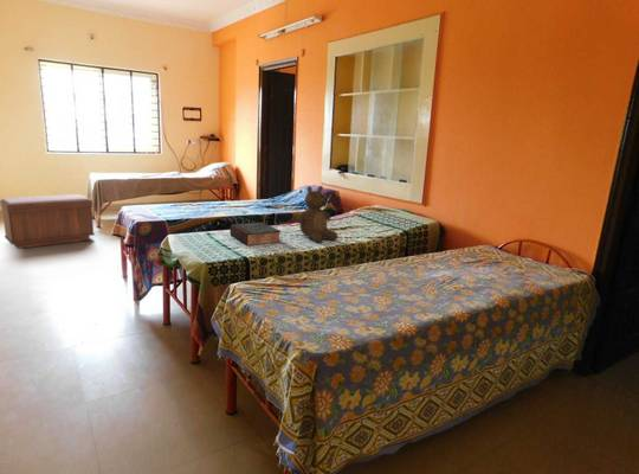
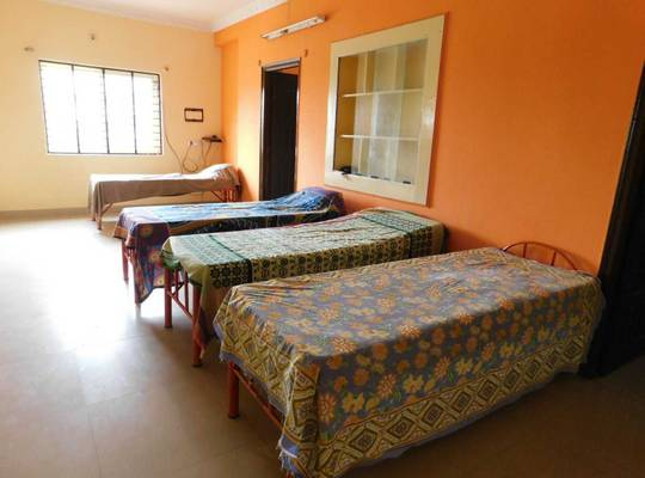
- bench (49, 219)
- book (254, 233)
- teddy bear (318, 212)
